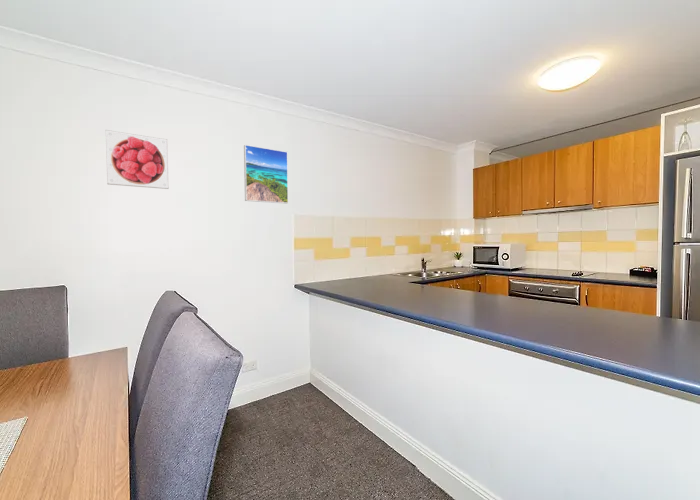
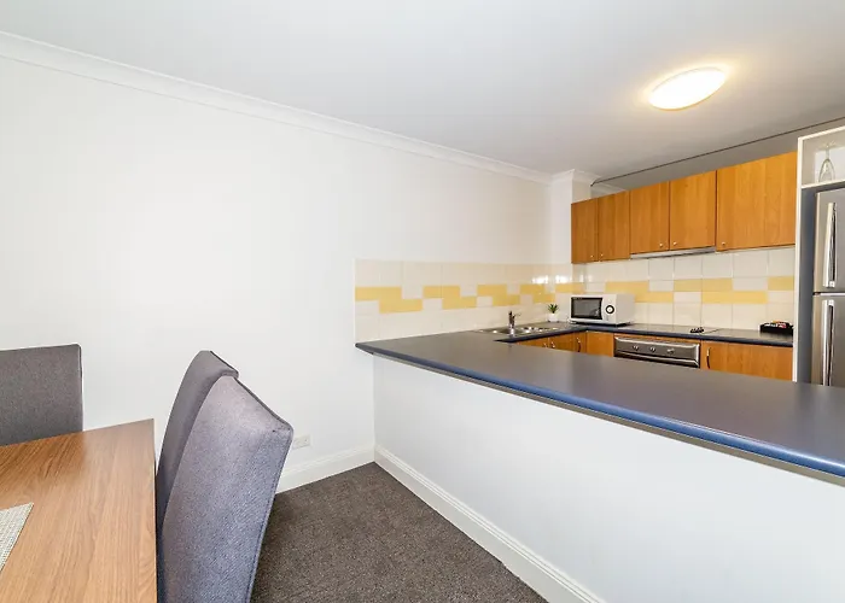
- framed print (138, 161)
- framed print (266, 175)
